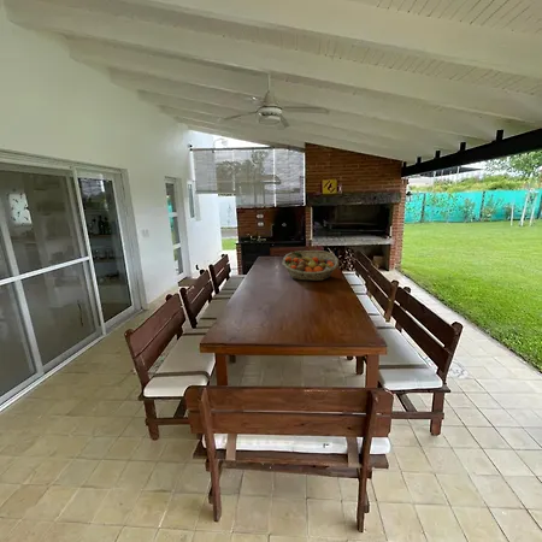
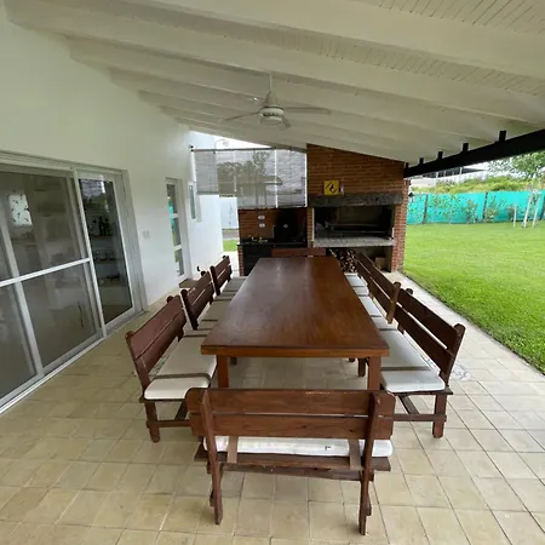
- fruit basket (310, 265)
